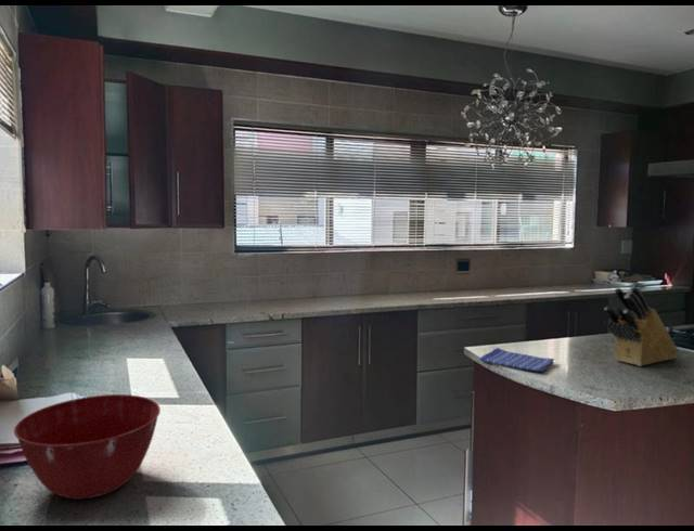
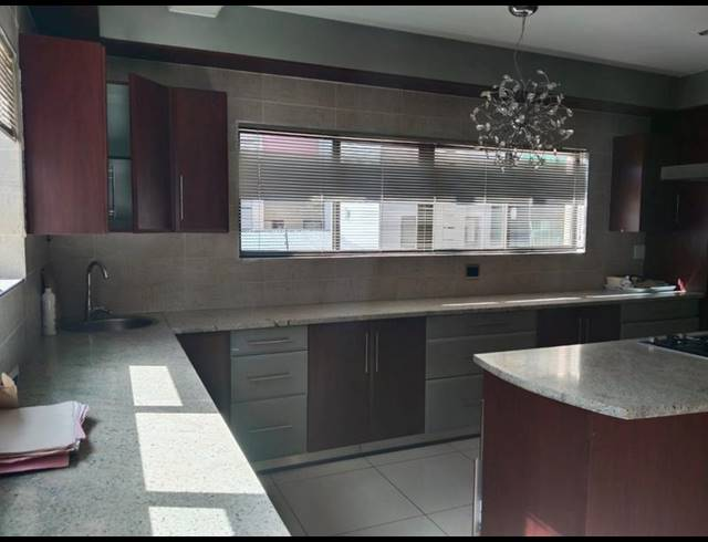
- knife block (641, 322)
- mixing bowl (91, 450)
- dish towel (516, 359)
